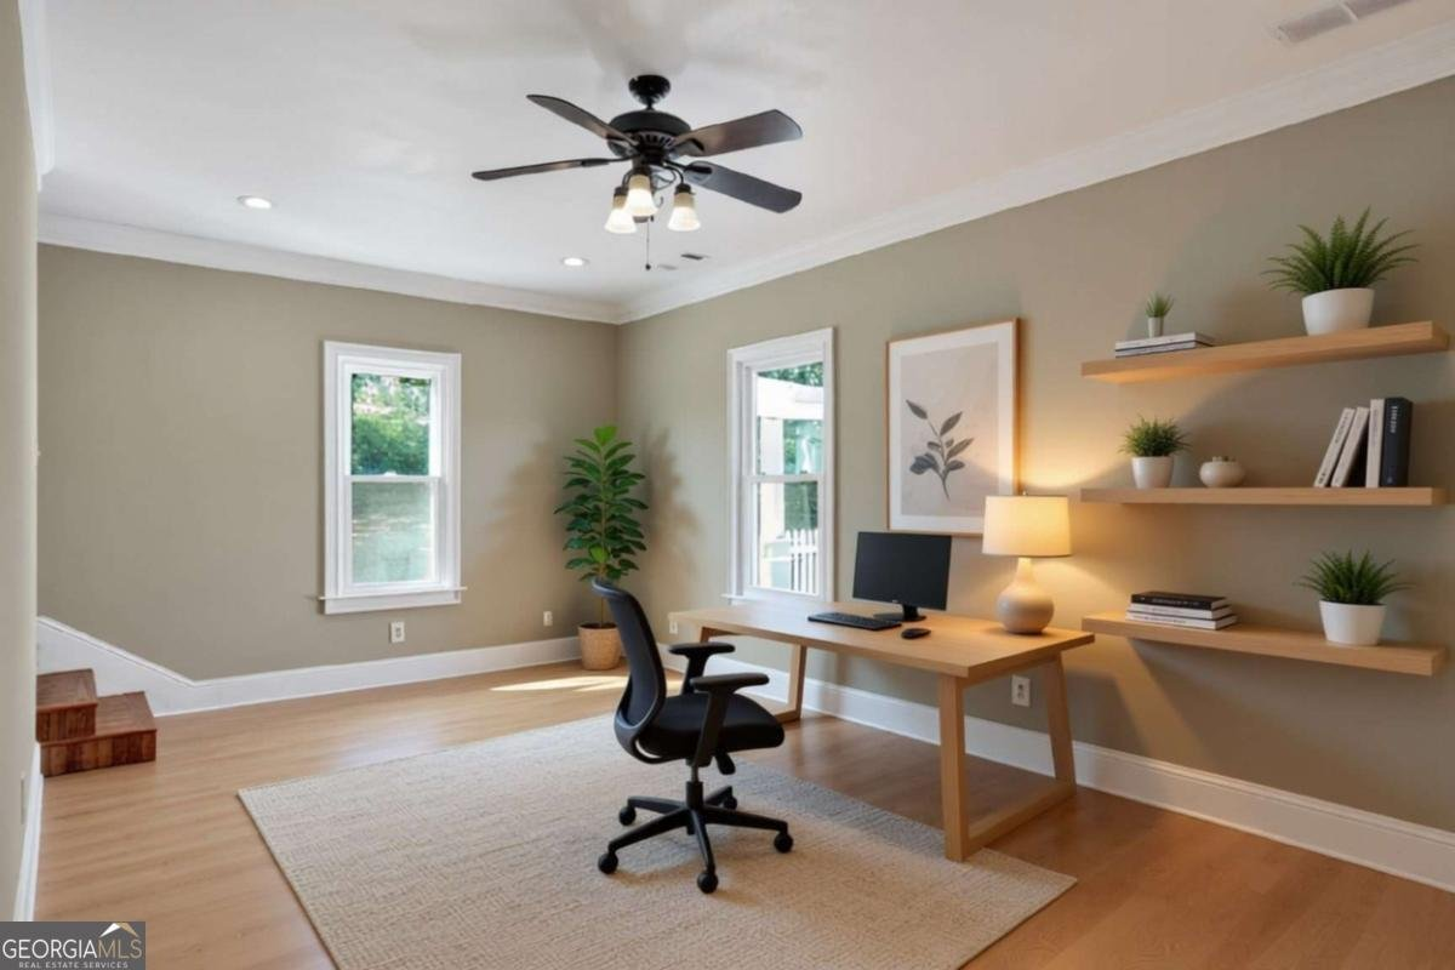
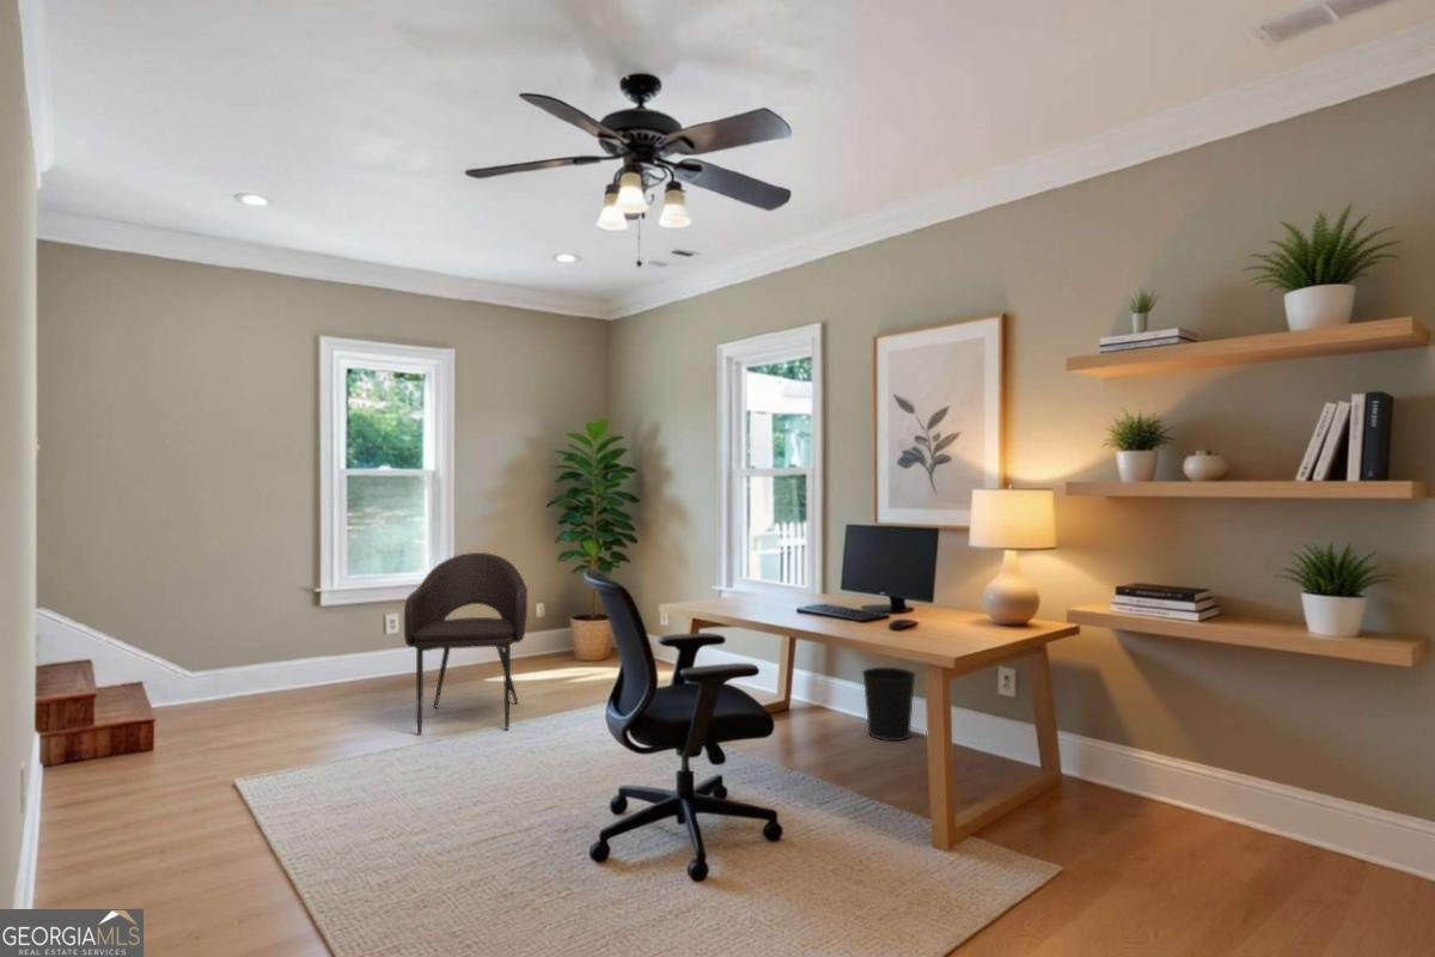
+ wastebasket (889, 703)
+ armchair (470, 636)
